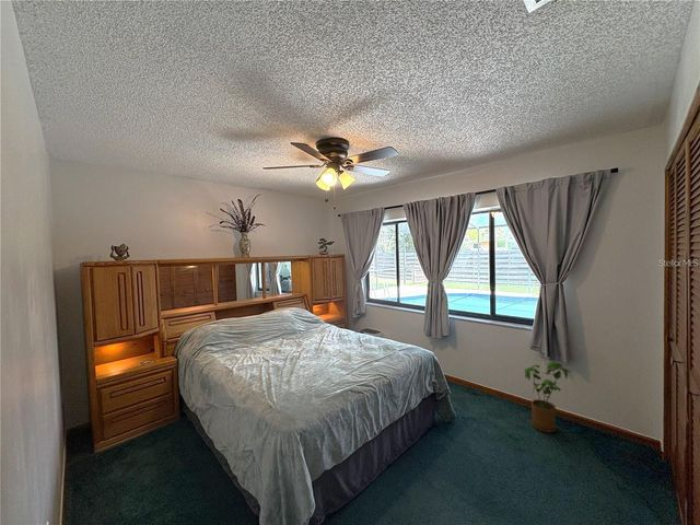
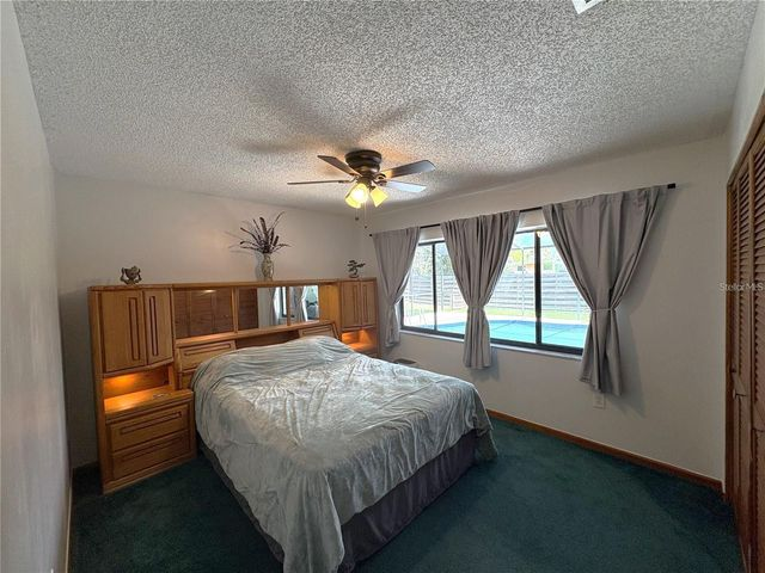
- house plant (544, 395)
